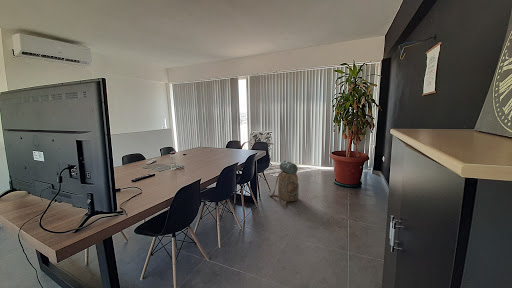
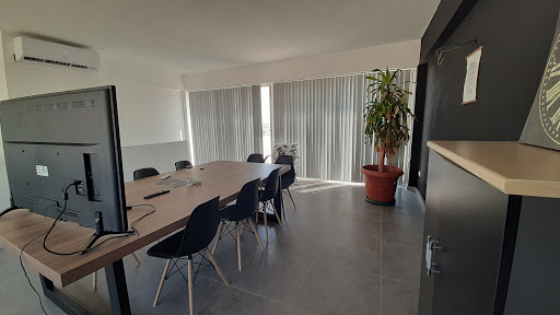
- backpack (285, 180)
